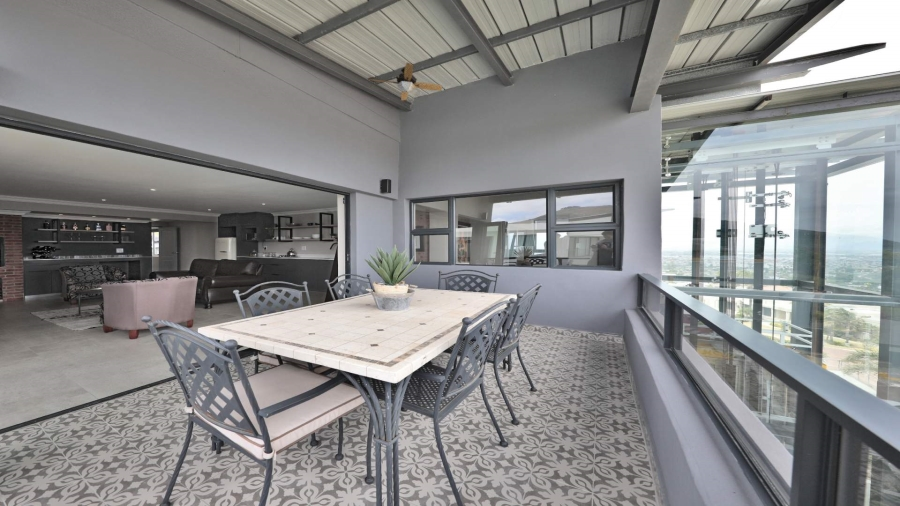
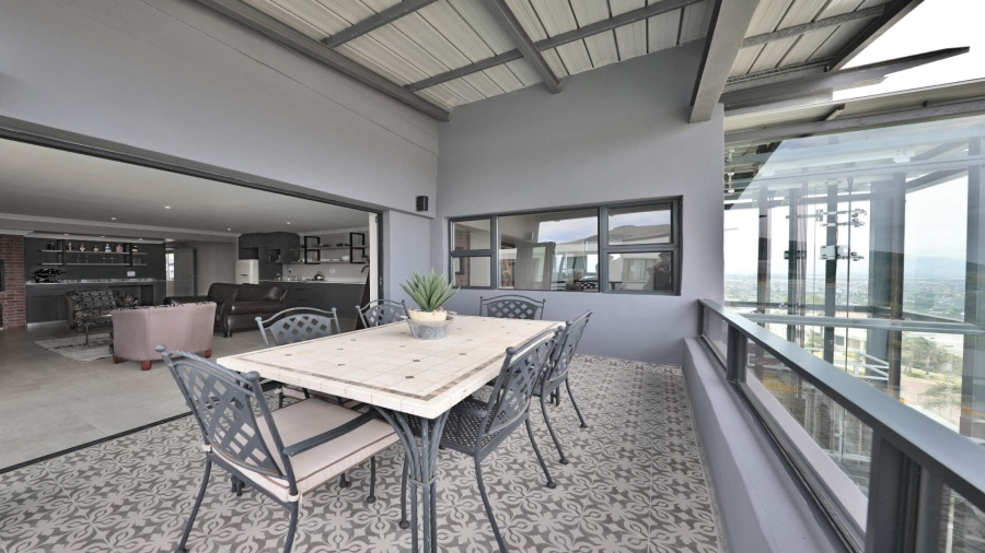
- ceiling fan (406, 81)
